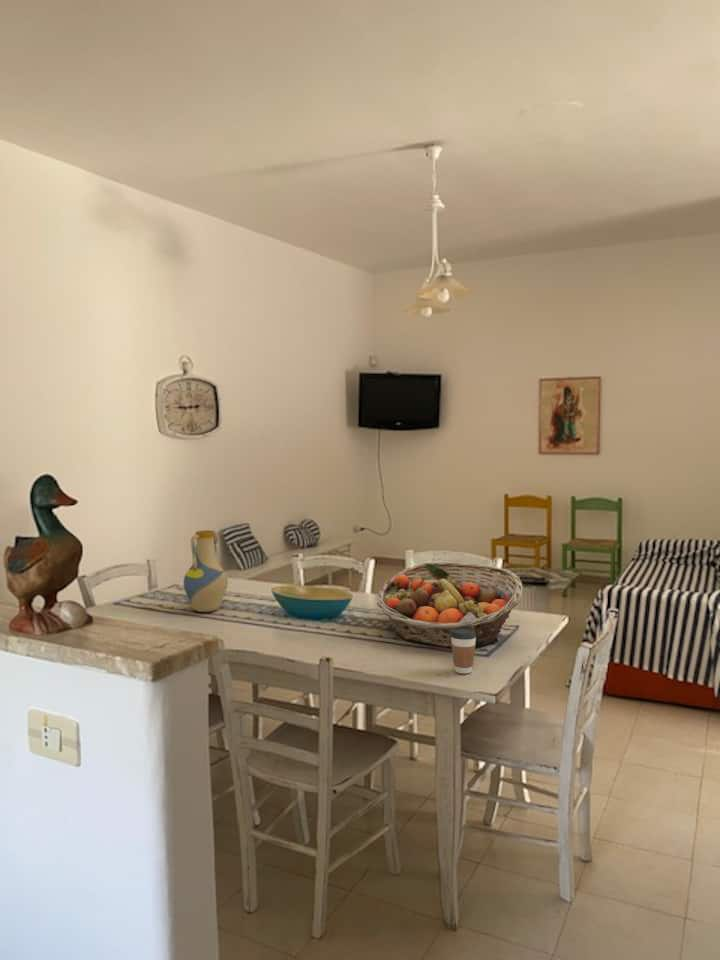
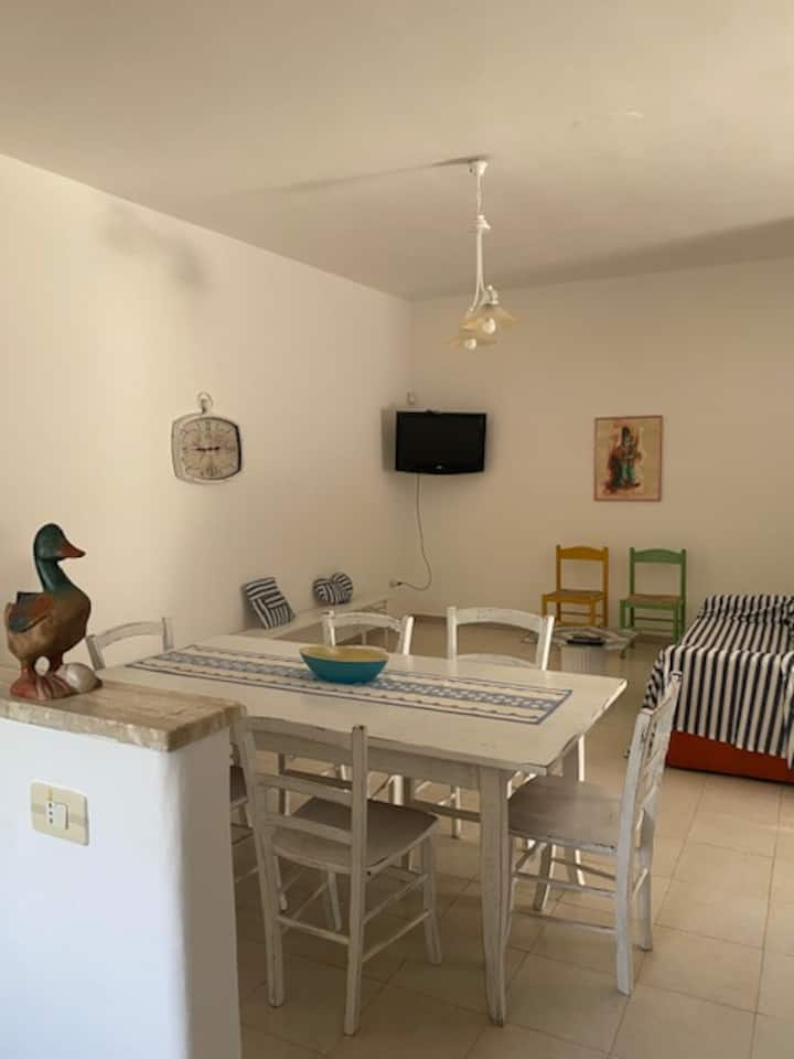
- fruit basket (448, 602)
- vase (205, 570)
- coffee cup (463, 650)
